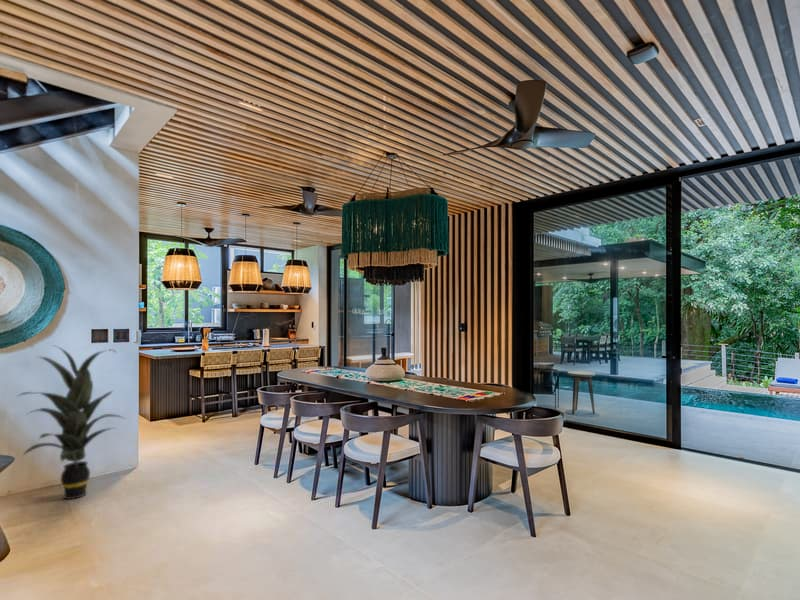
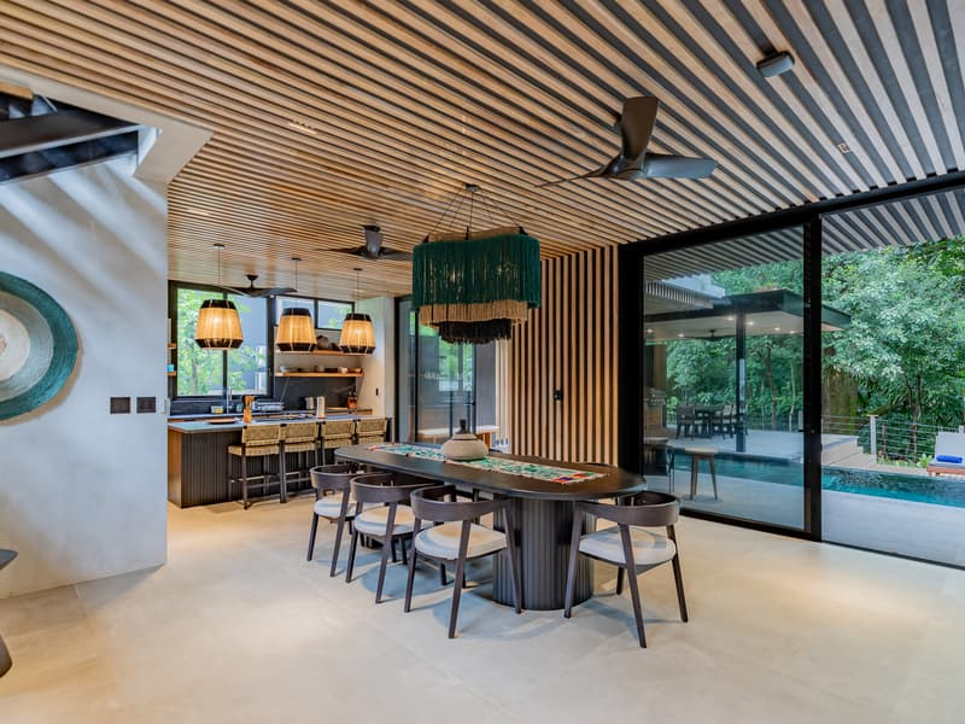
- indoor plant (69, 419)
